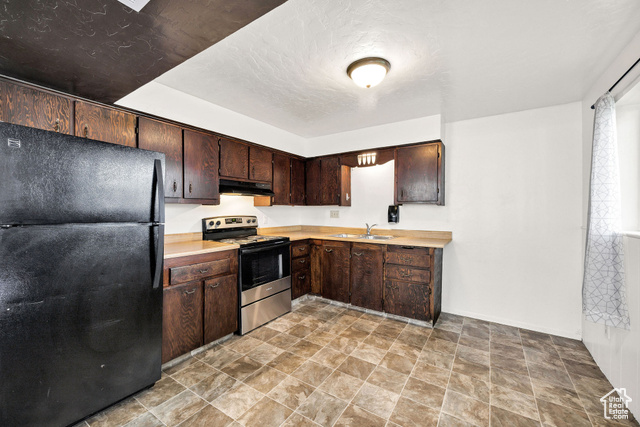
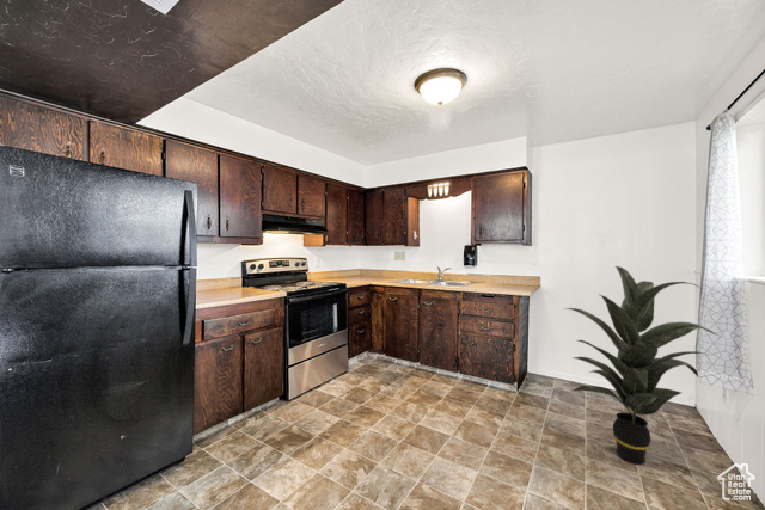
+ indoor plant (631, 360)
